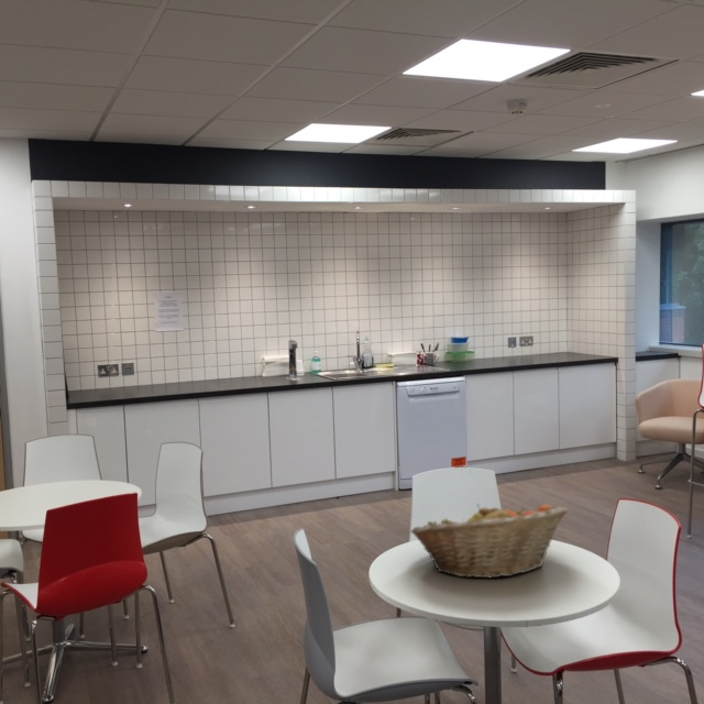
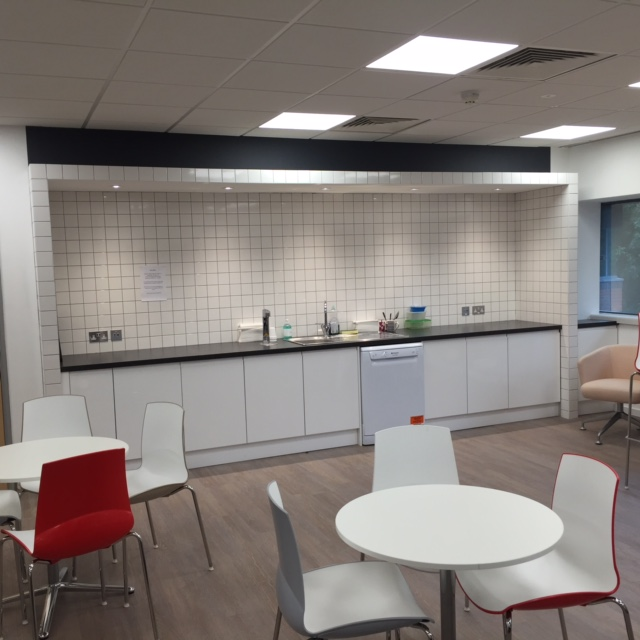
- fruit basket (490, 532)
